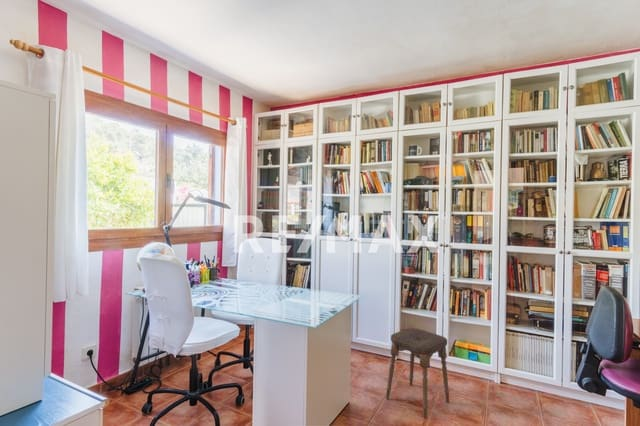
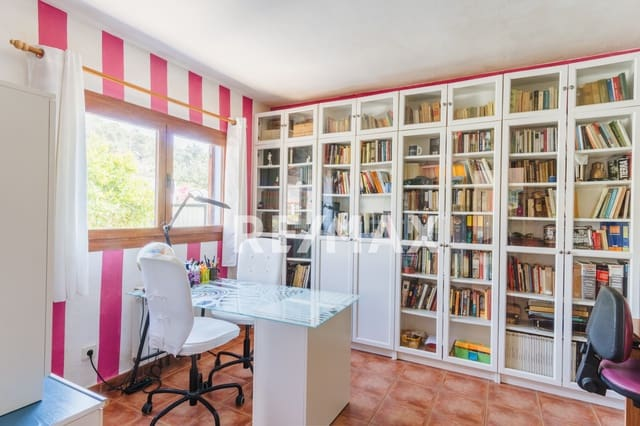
- stool (420, 366)
